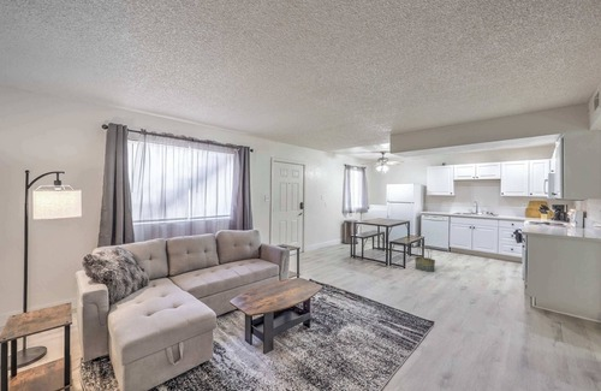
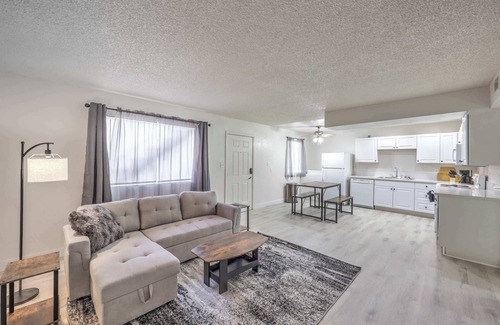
- basket (424, 257)
